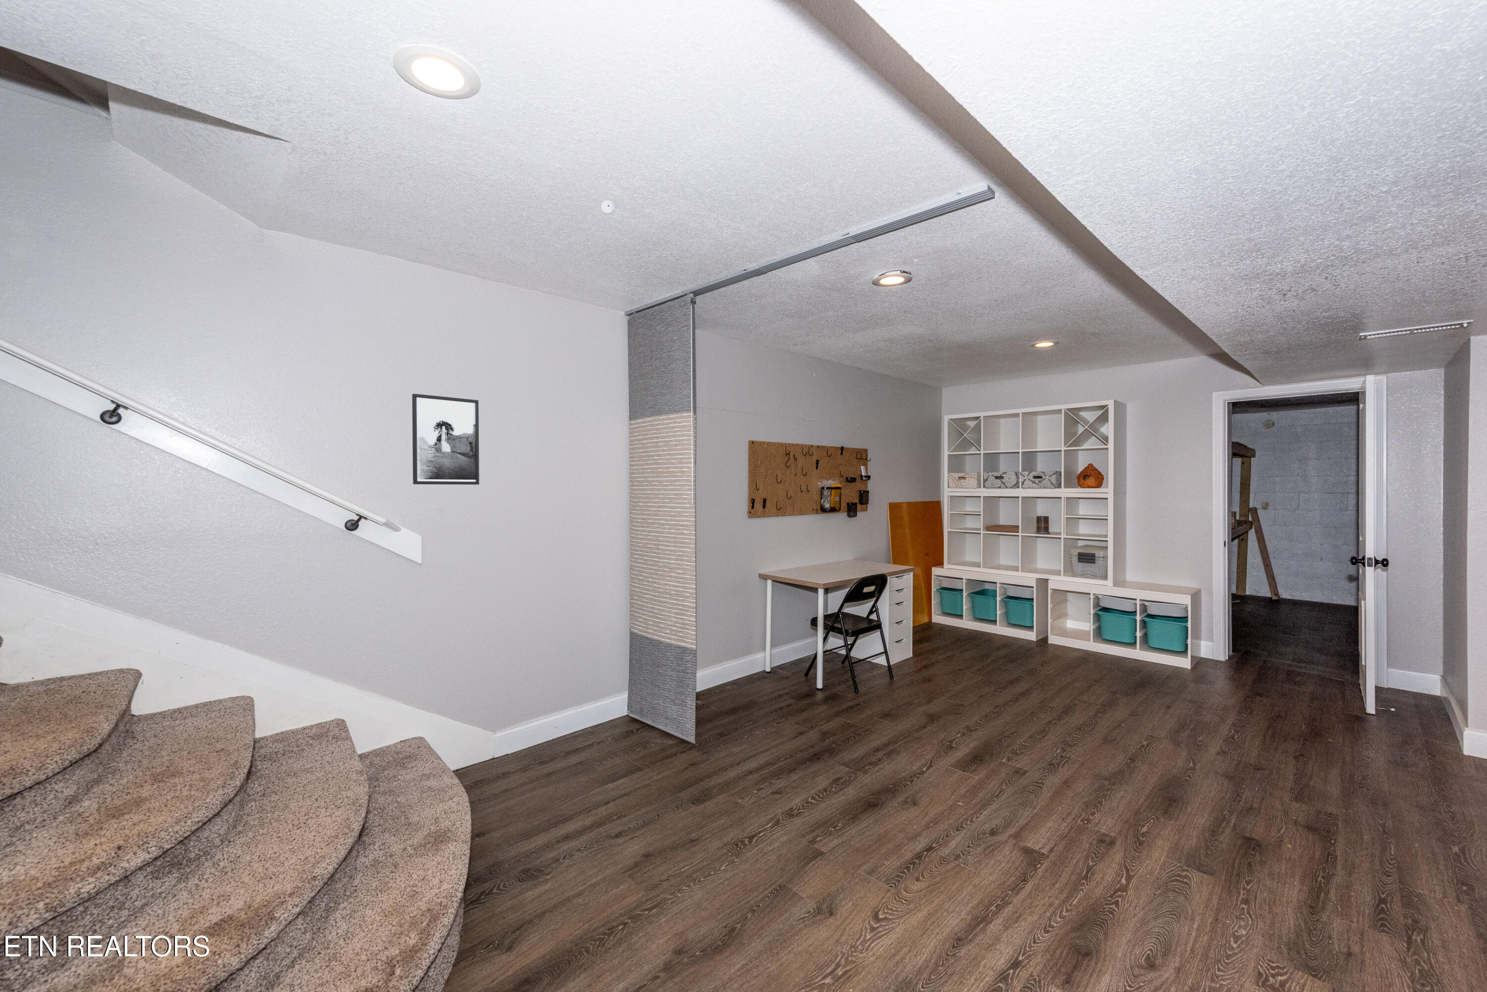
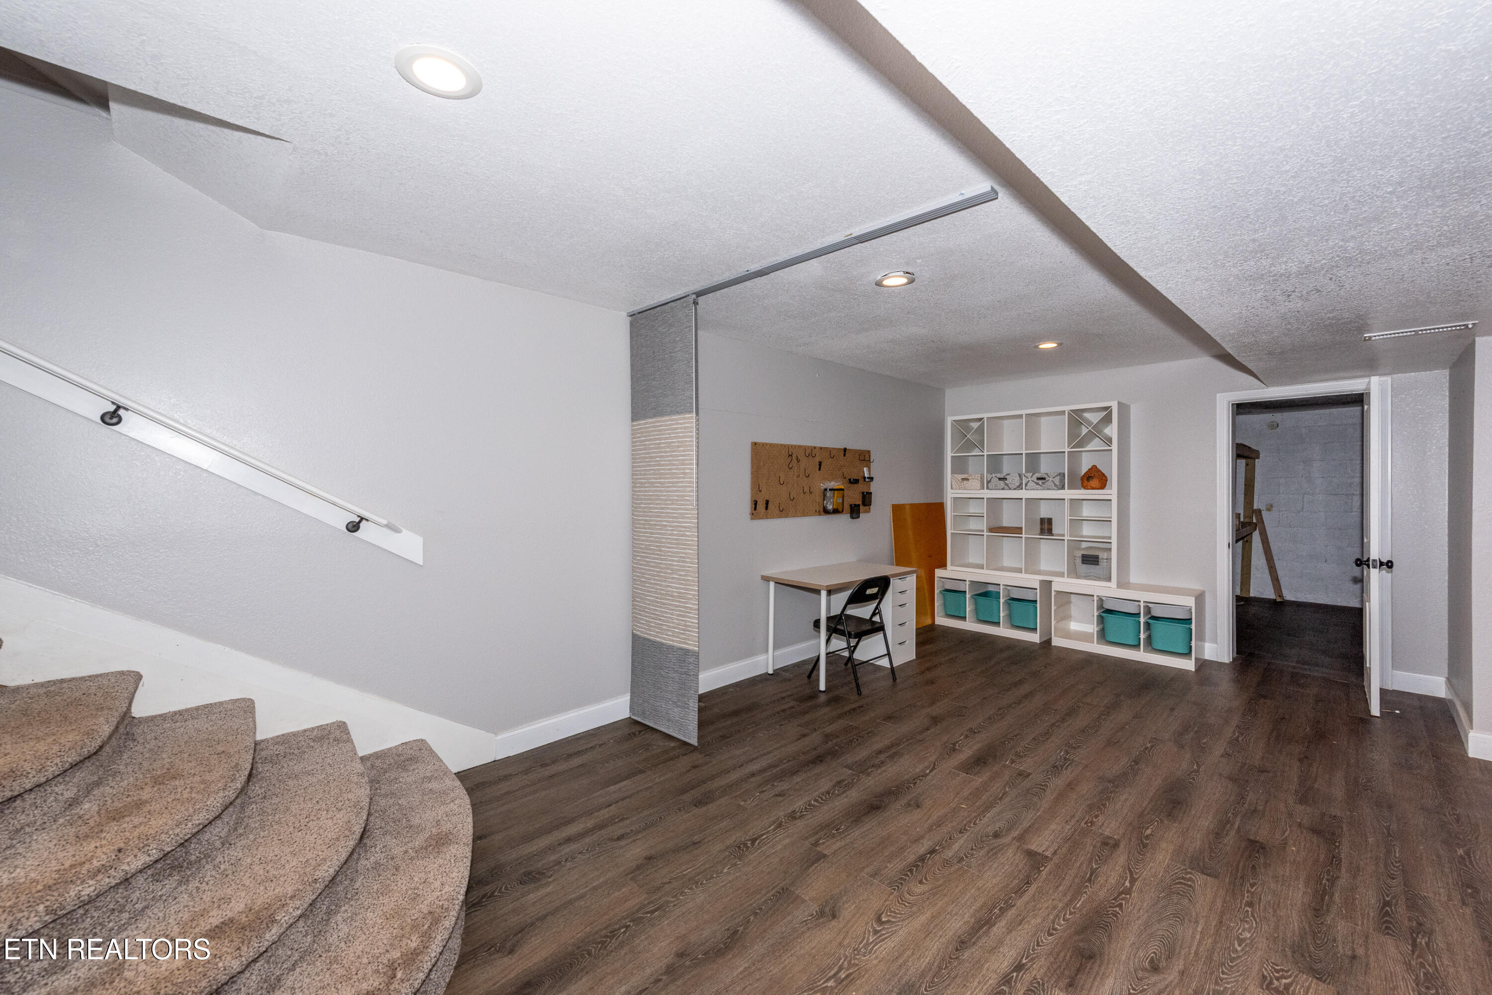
- smoke detector (608, 208)
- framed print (446, 441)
